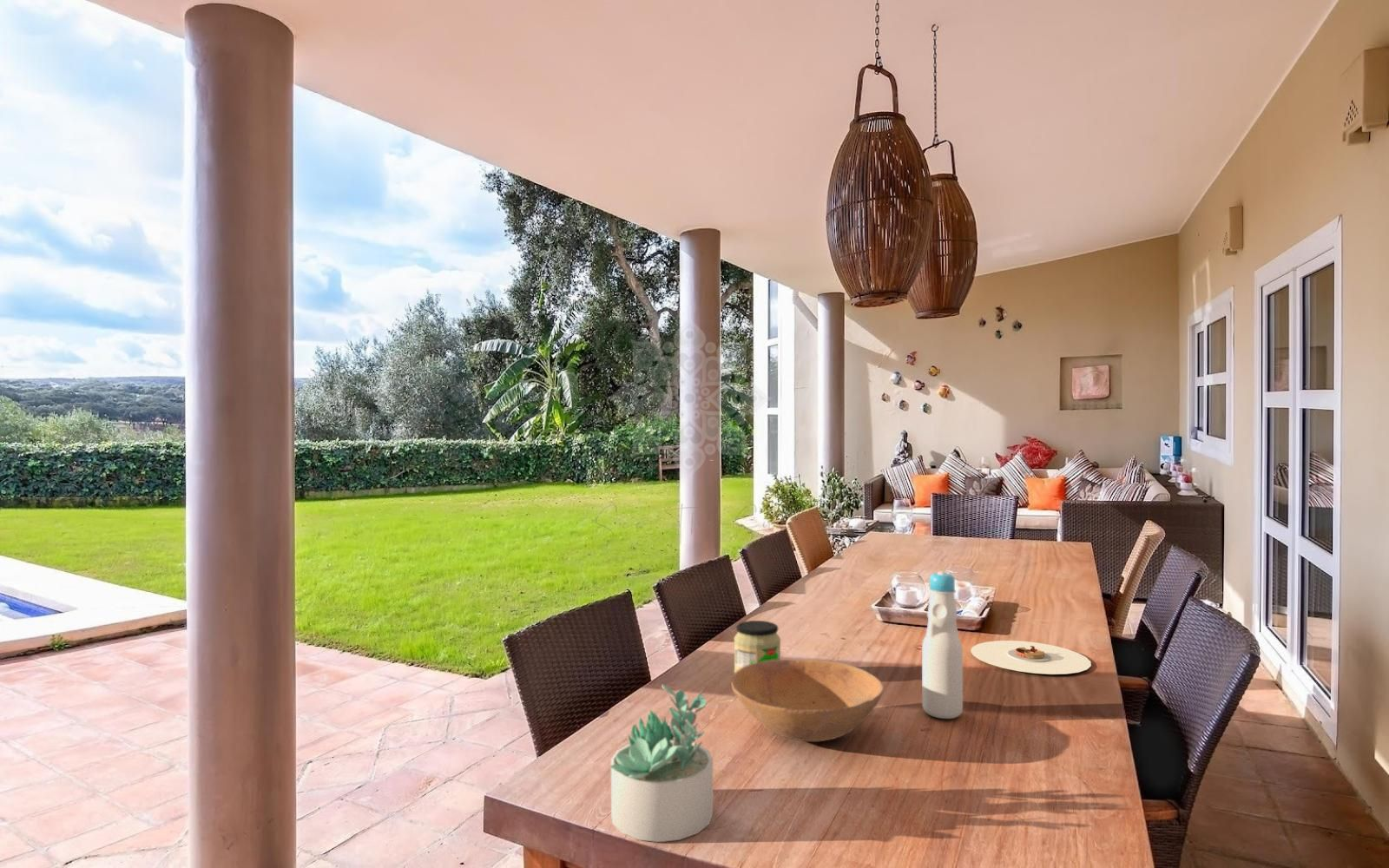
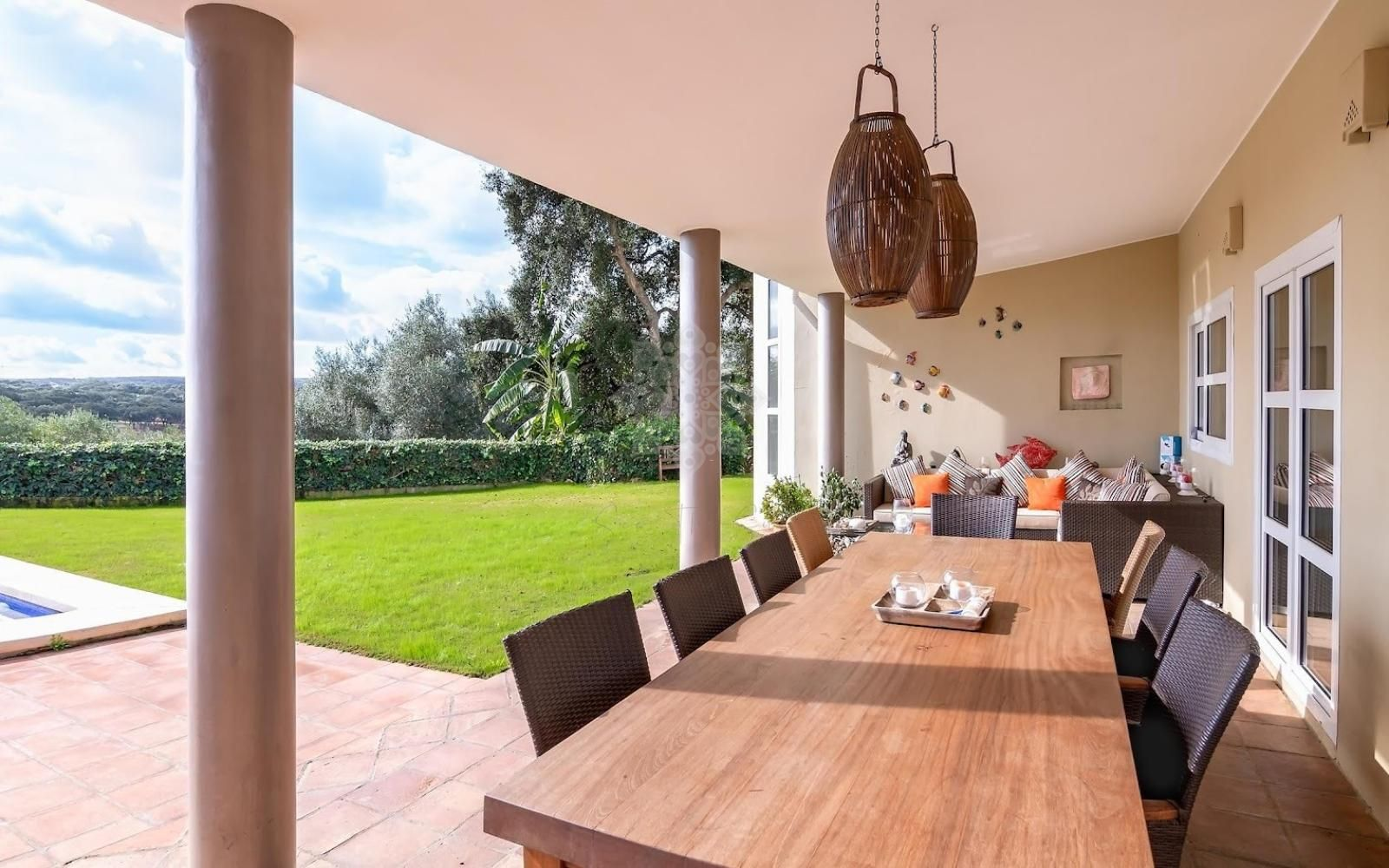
- succulent plant (659, 750)
- plate (1029, 653)
- jar (757, 650)
- bowl (806, 705)
- bottle (942, 642)
